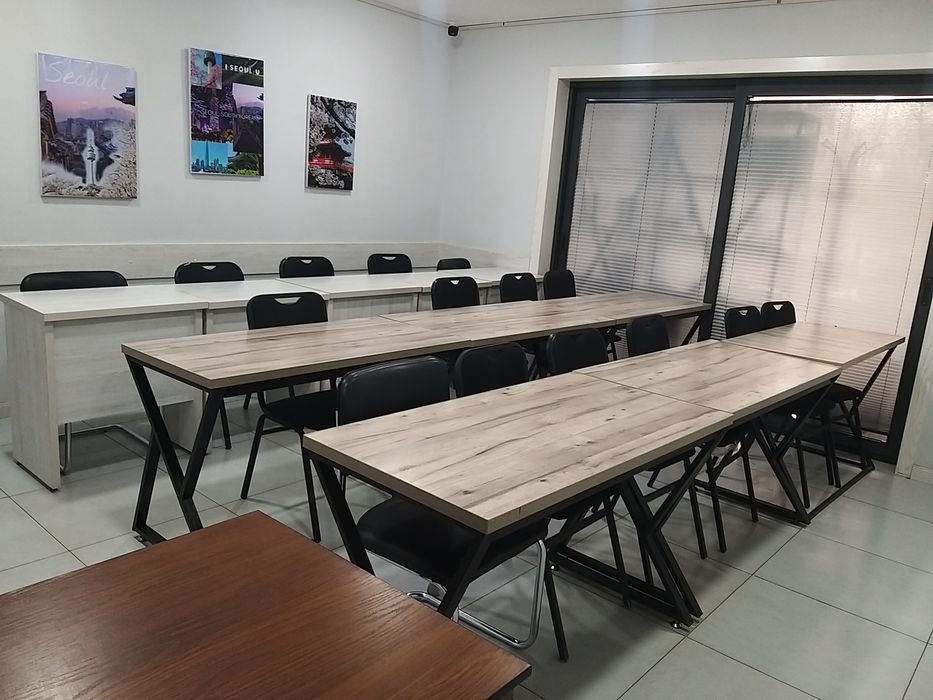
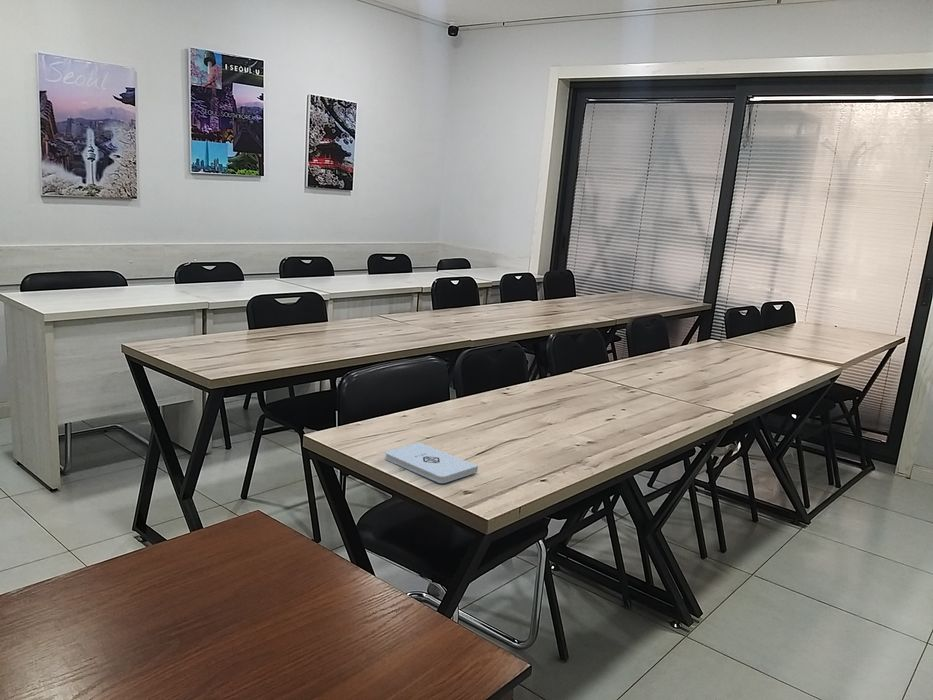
+ notepad (429, 462)
